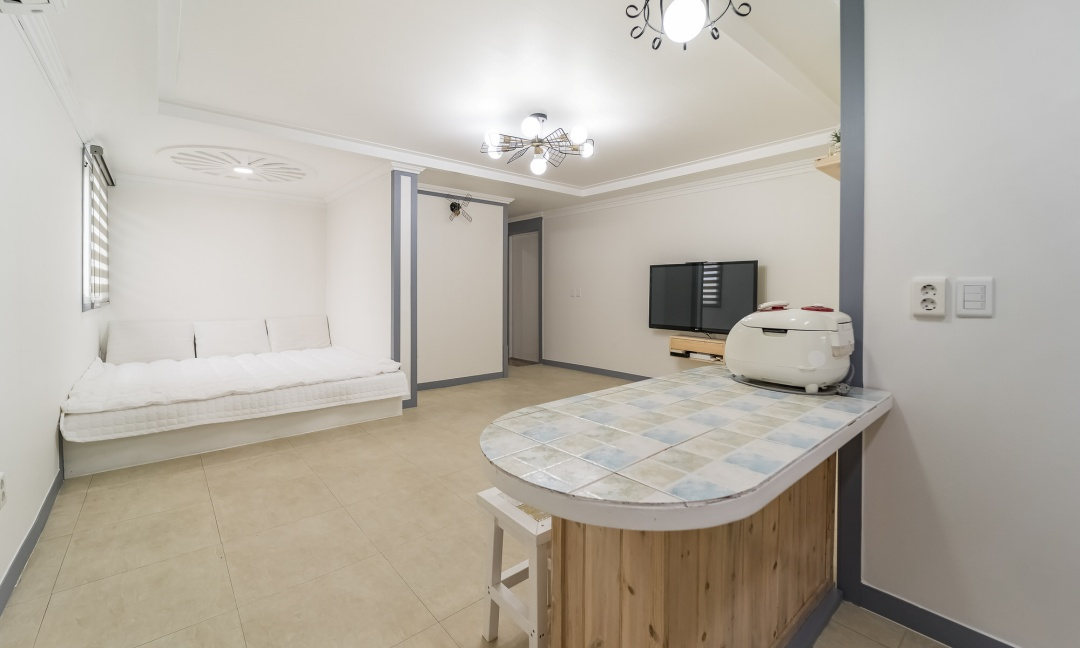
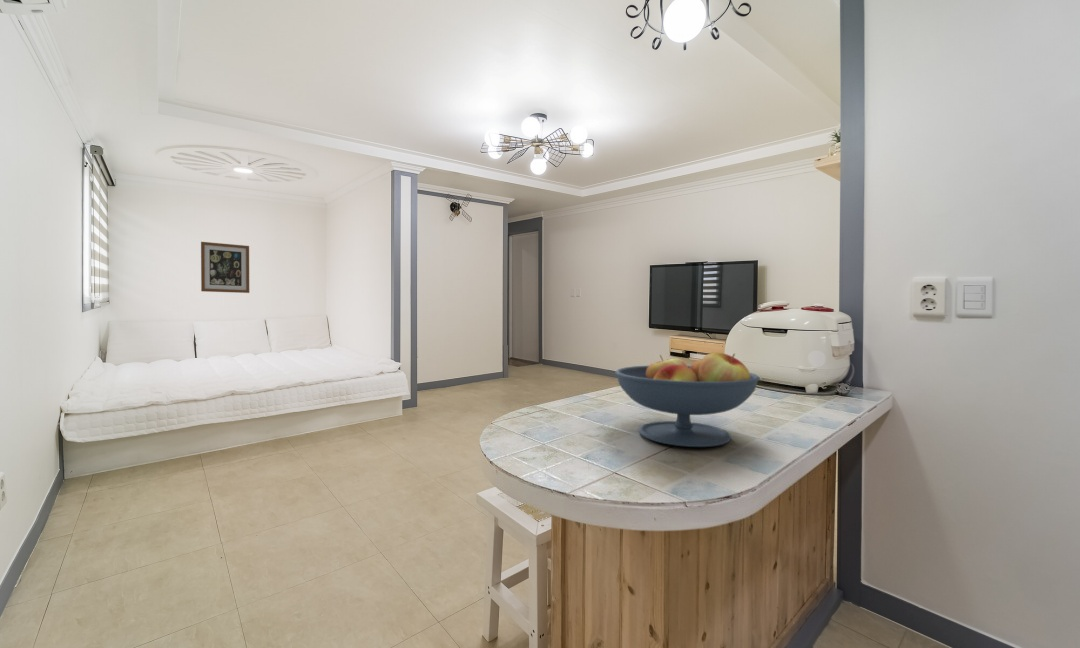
+ wall art (225, 268)
+ fruit bowl (683, 392)
